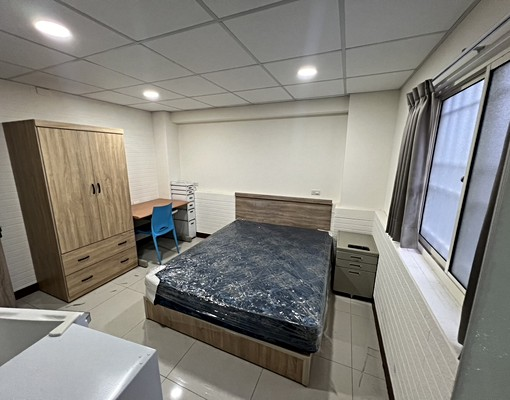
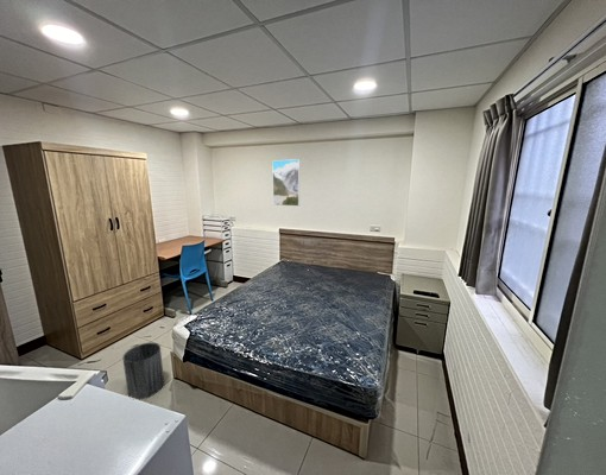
+ trash can (144, 369)
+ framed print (285, 183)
